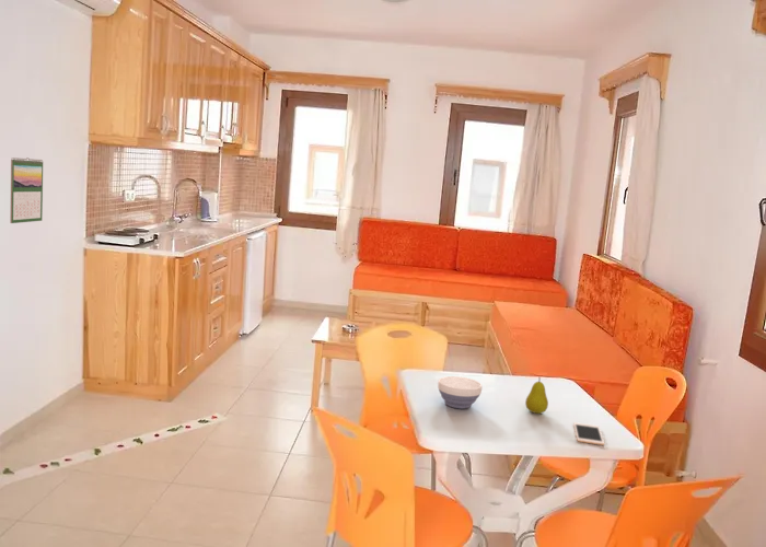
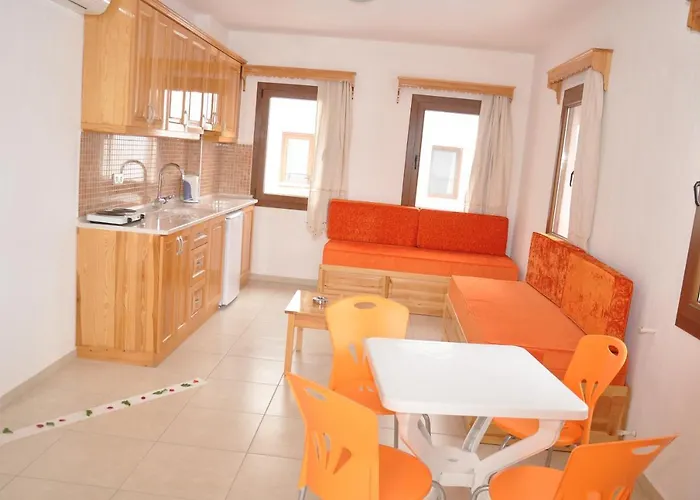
- fruit (537, 394)
- cell phone (588, 433)
- calendar (26, 189)
- bowl (459, 393)
